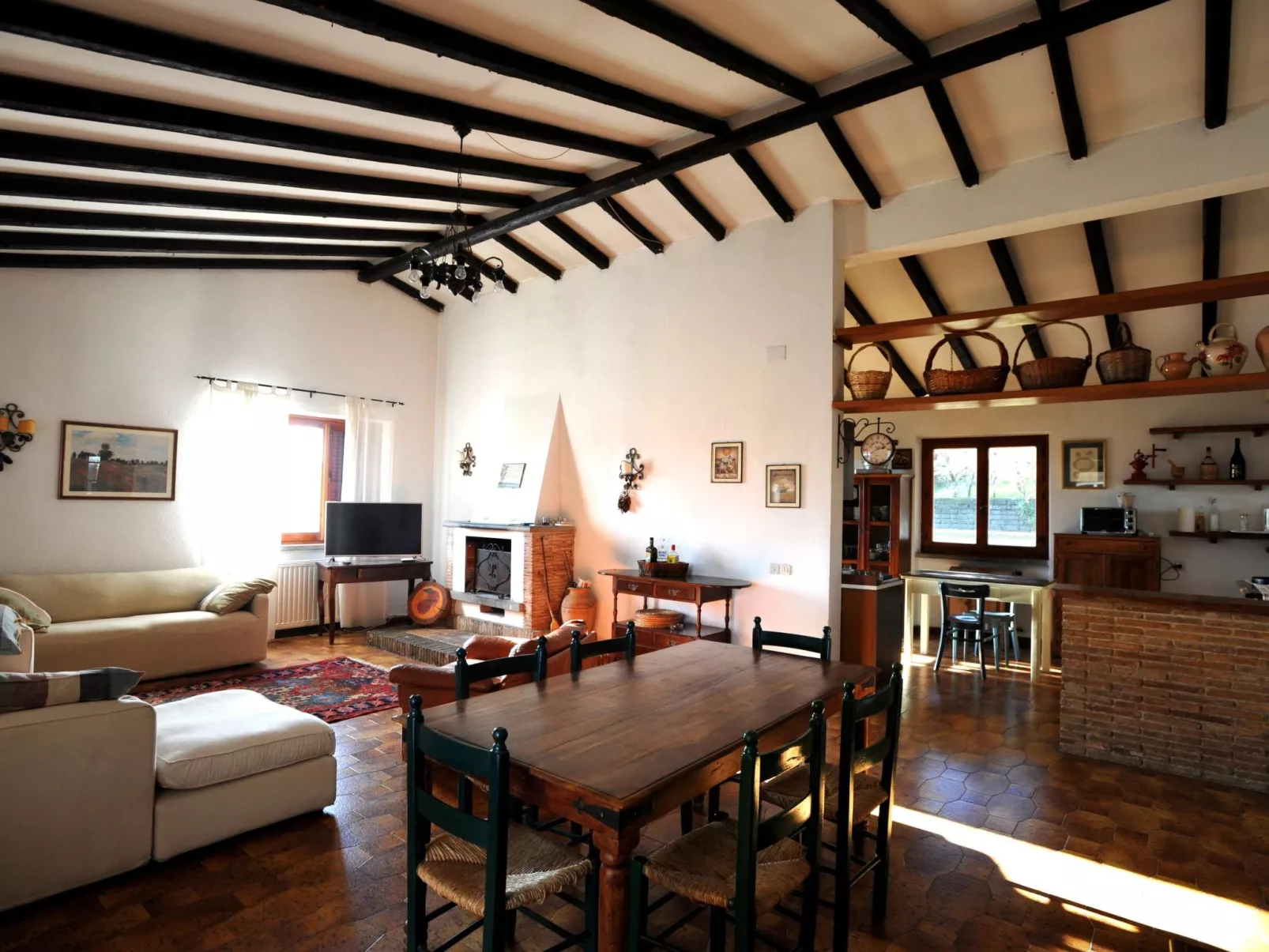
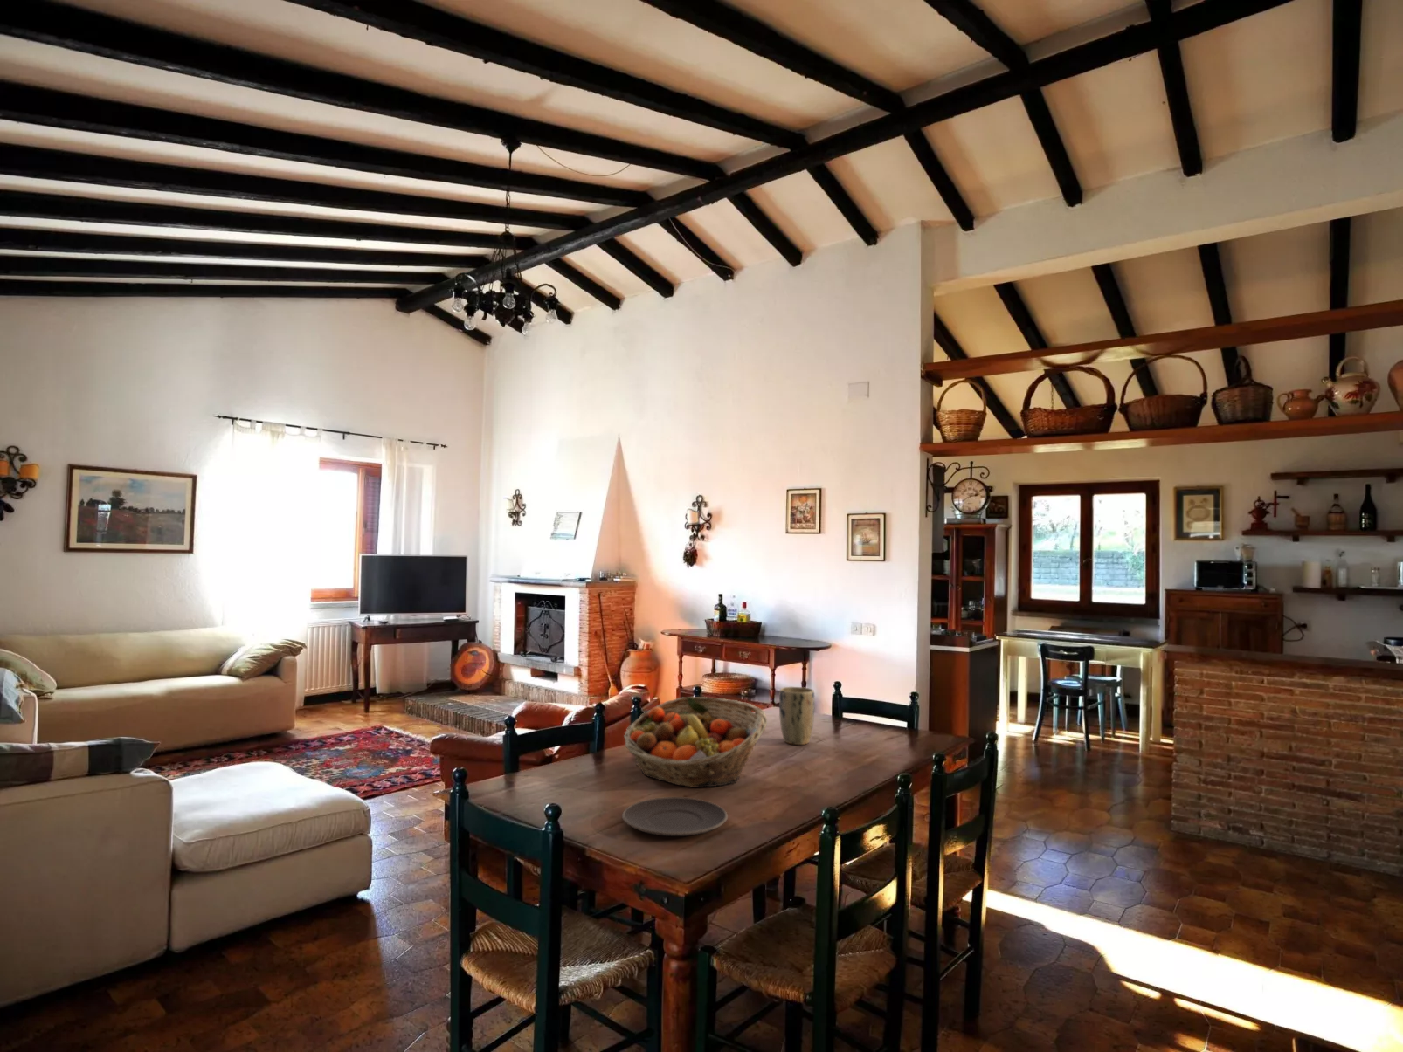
+ plant pot (796, 715)
+ fruit basket (694, 738)
+ plate (674, 817)
